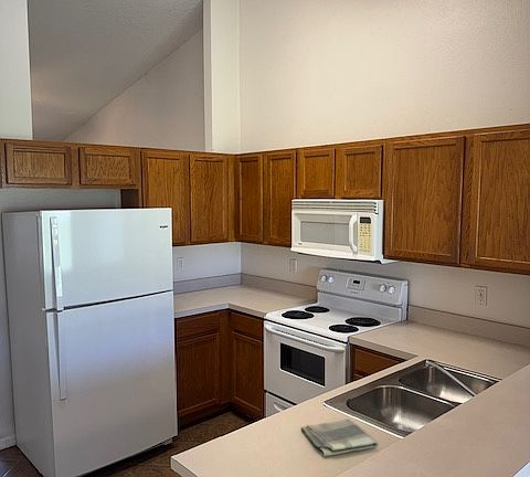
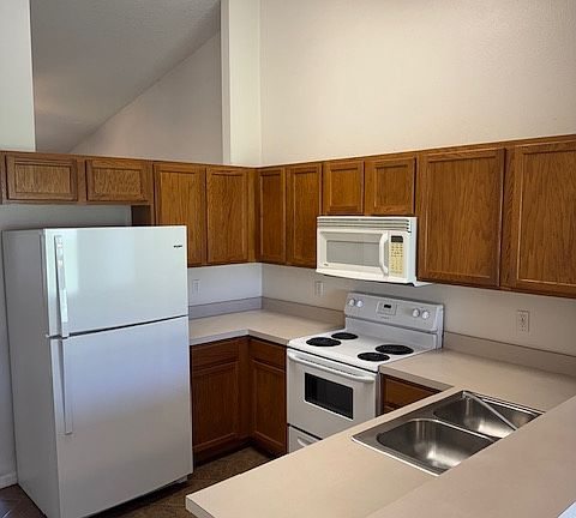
- dish towel (337, 435)
